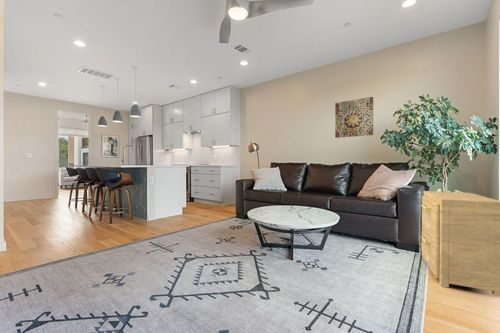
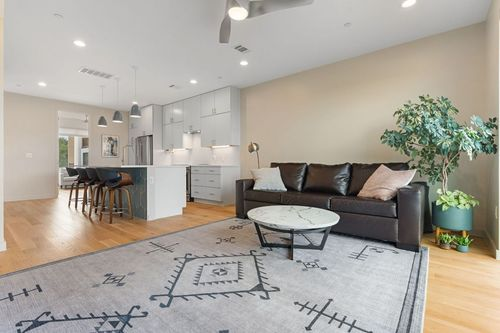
- side table (452, 234)
- wall art (353, 118)
